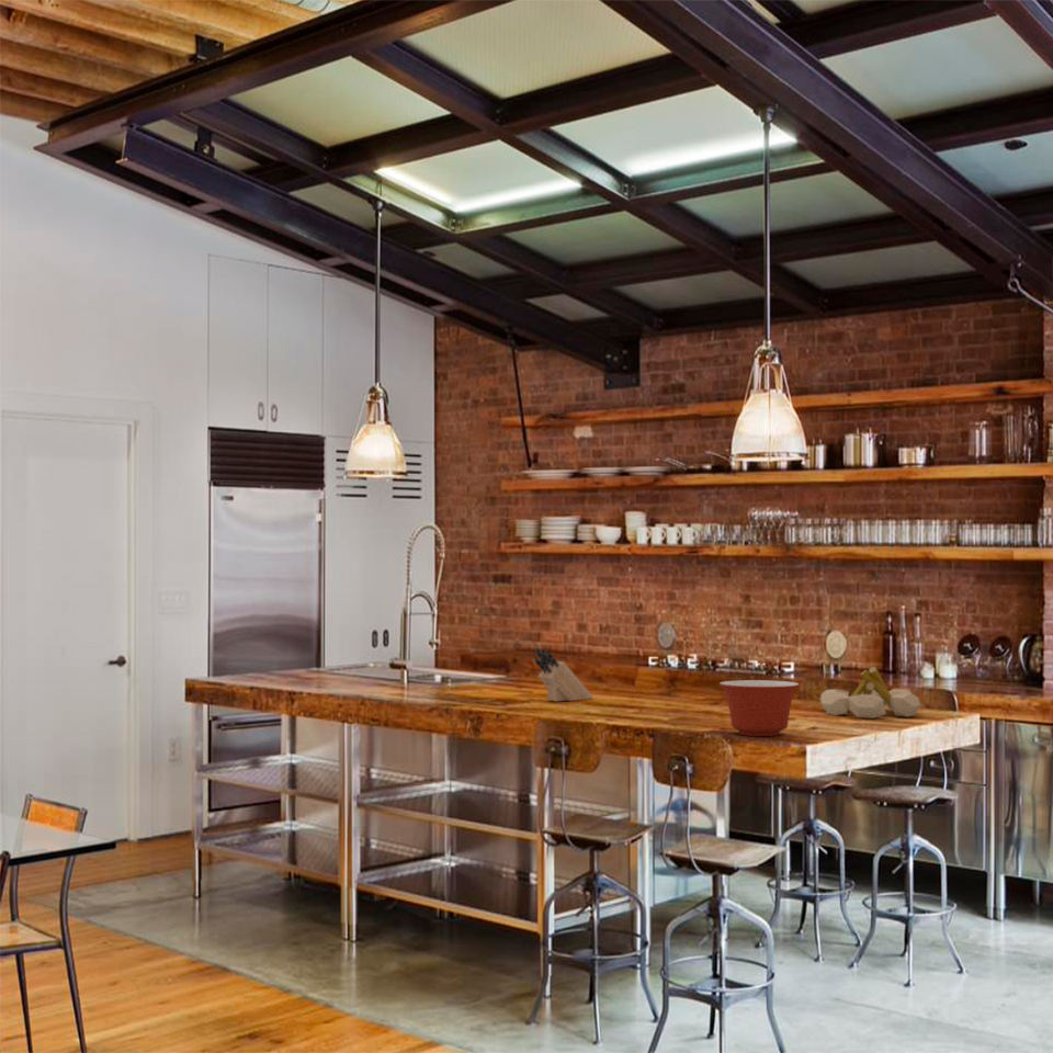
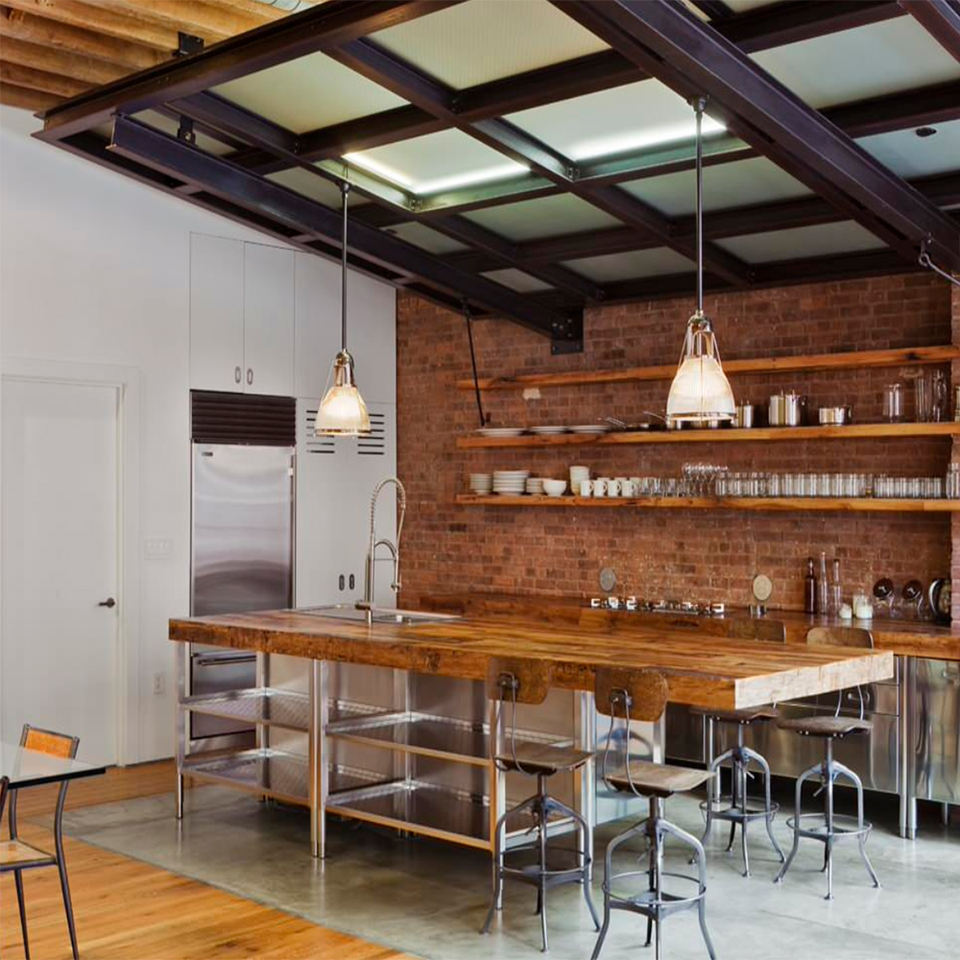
- knife block (562, 673)
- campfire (869, 689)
- mixing bowl (759, 707)
